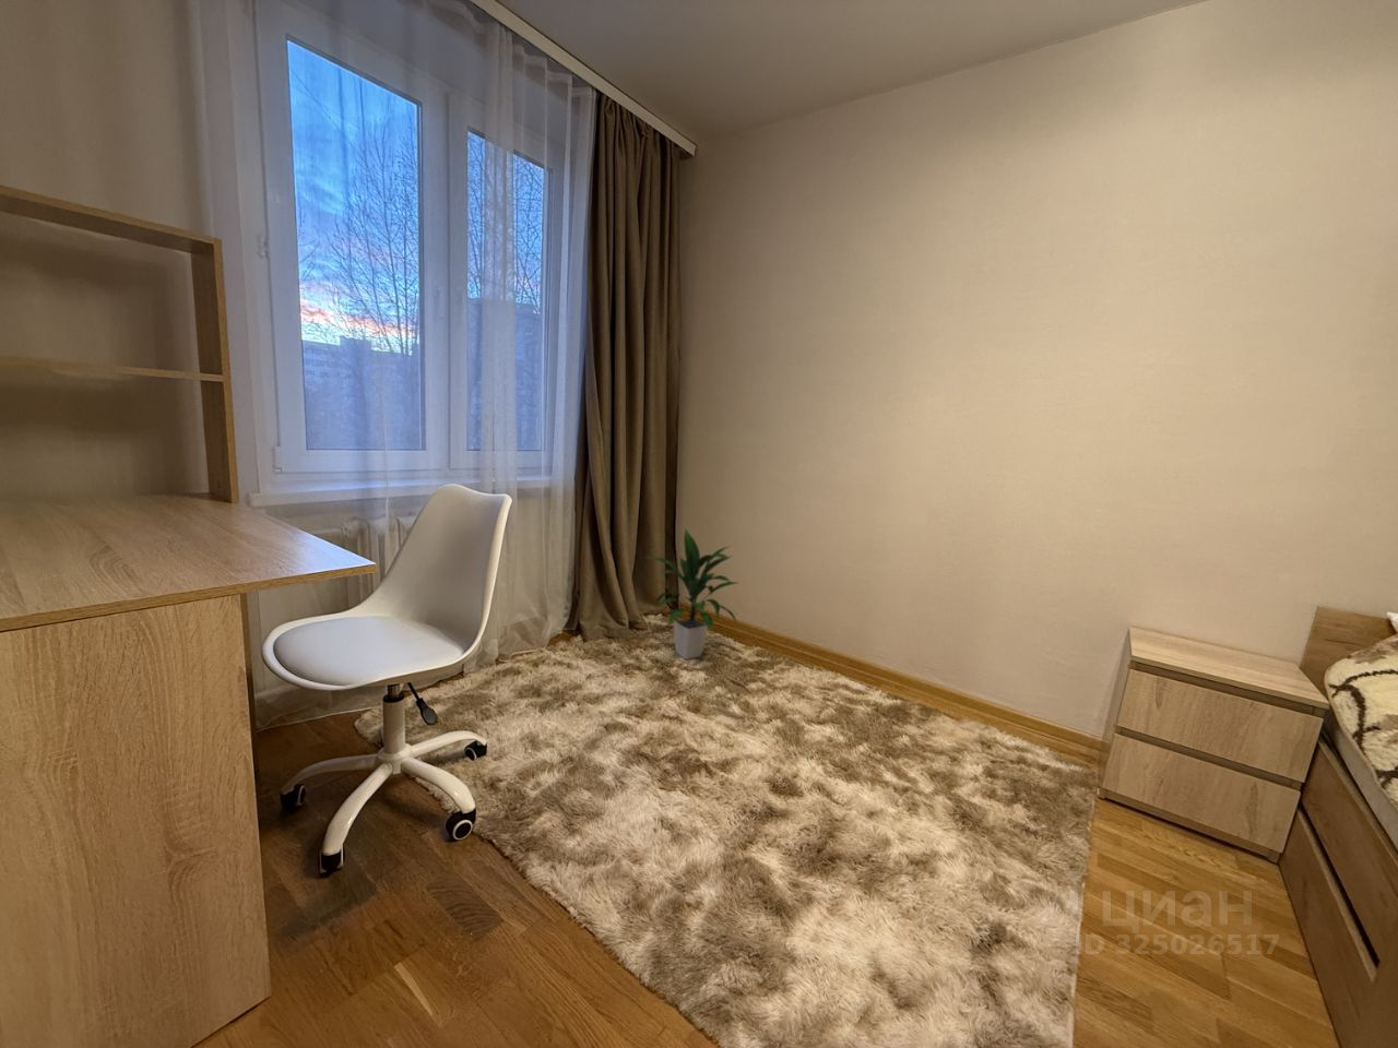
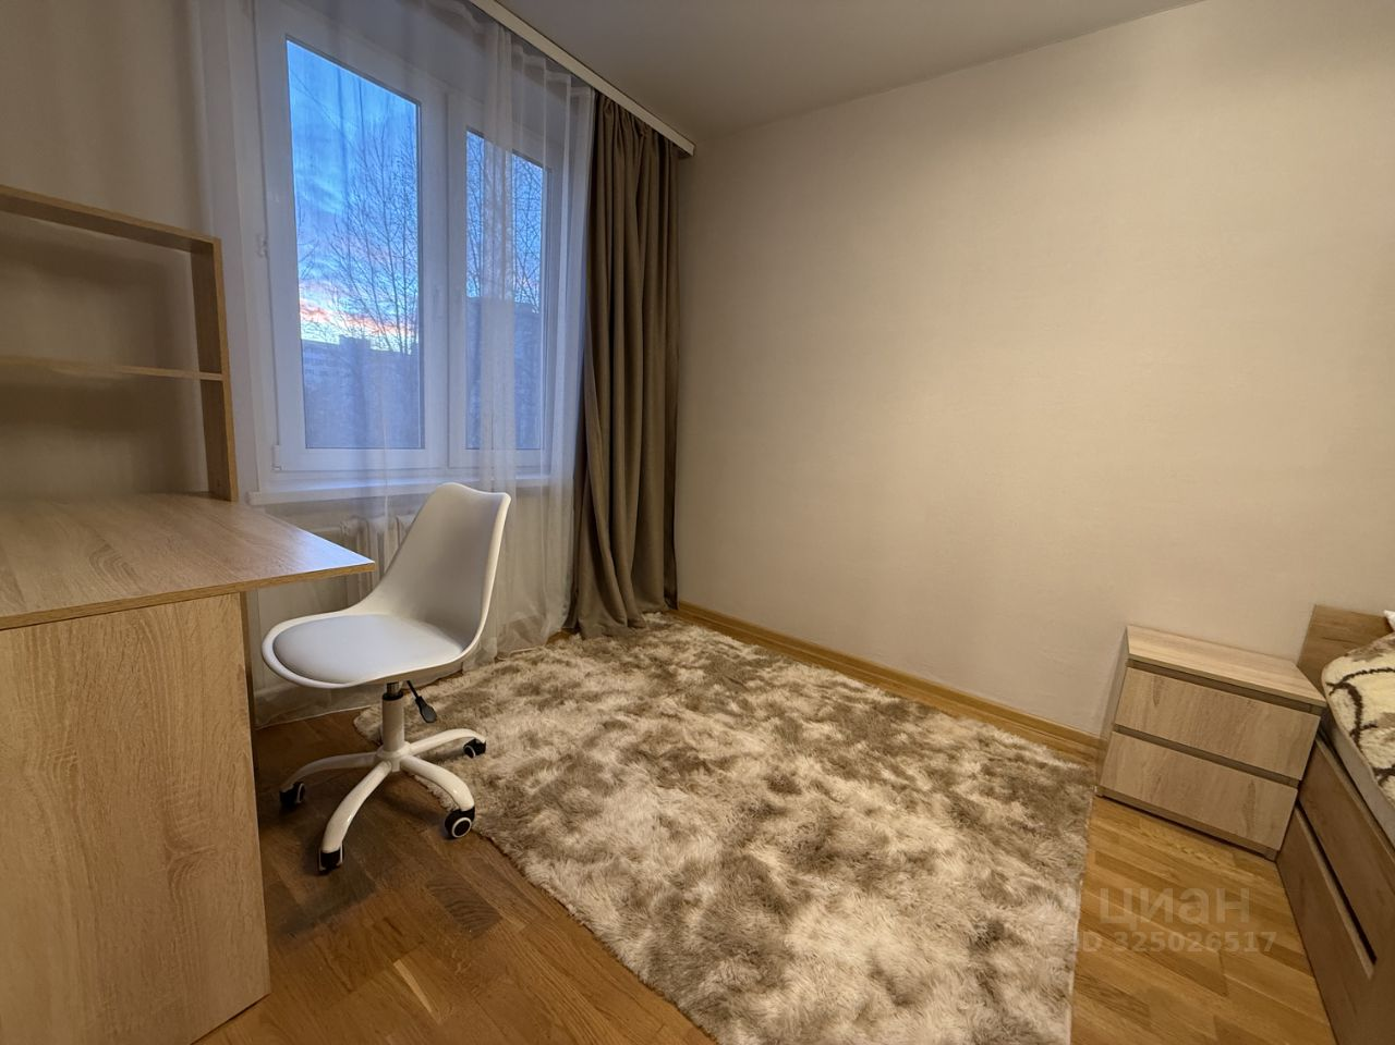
- indoor plant (697, 594)
